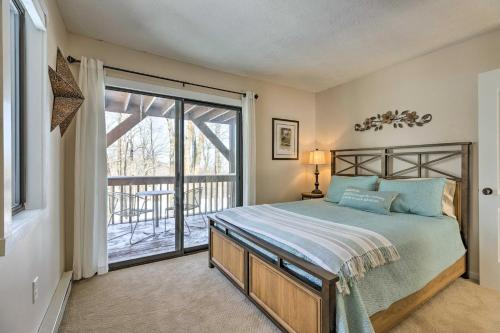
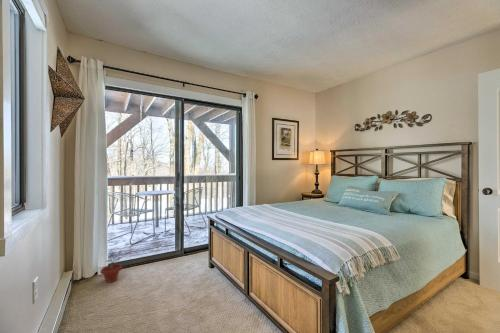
+ potted plant (112, 265)
